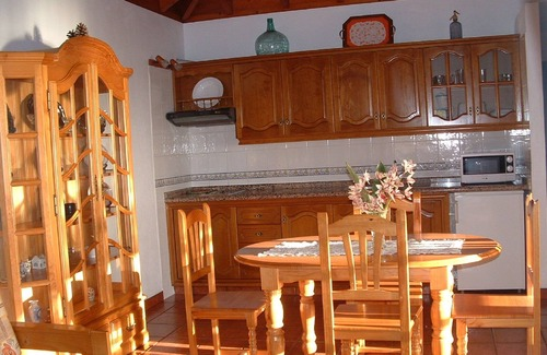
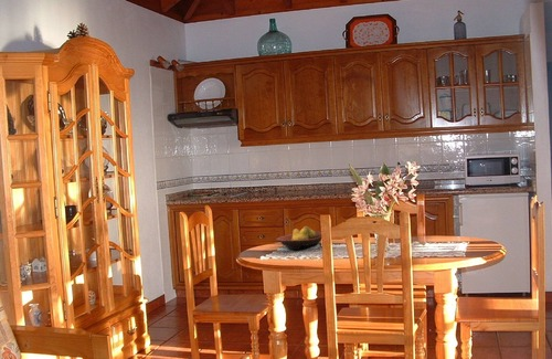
+ fruit bowl (301, 236)
